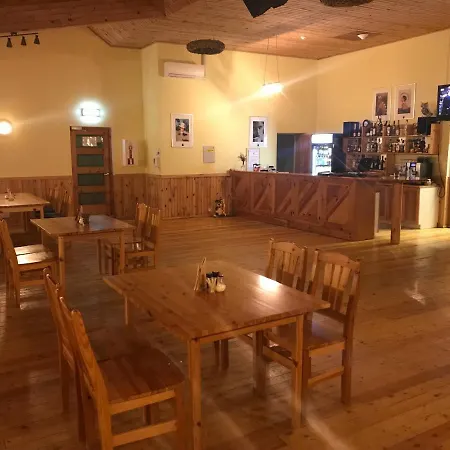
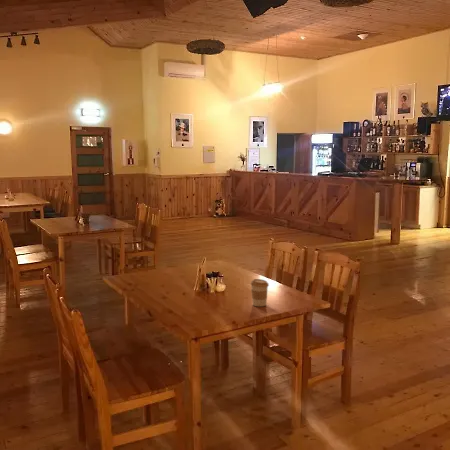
+ coffee cup (259, 292)
